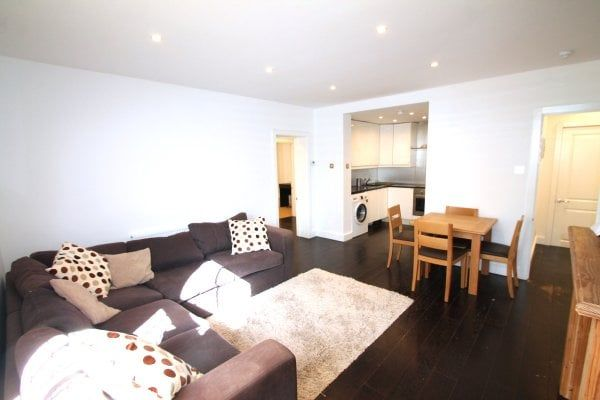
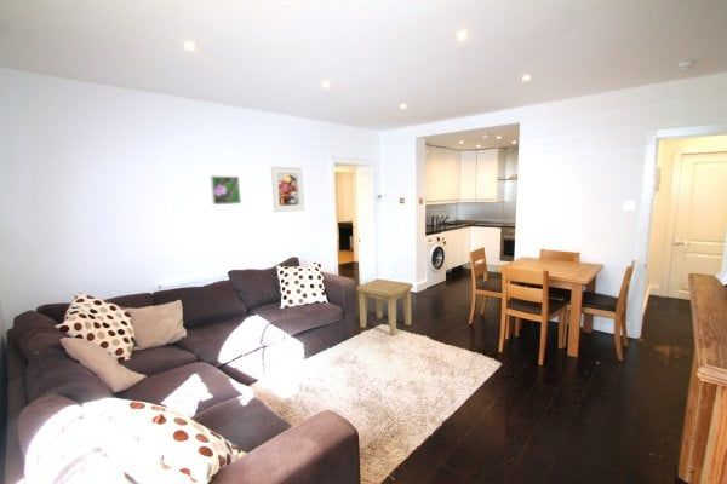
+ side table (388, 305)
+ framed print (225, 190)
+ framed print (288, 189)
